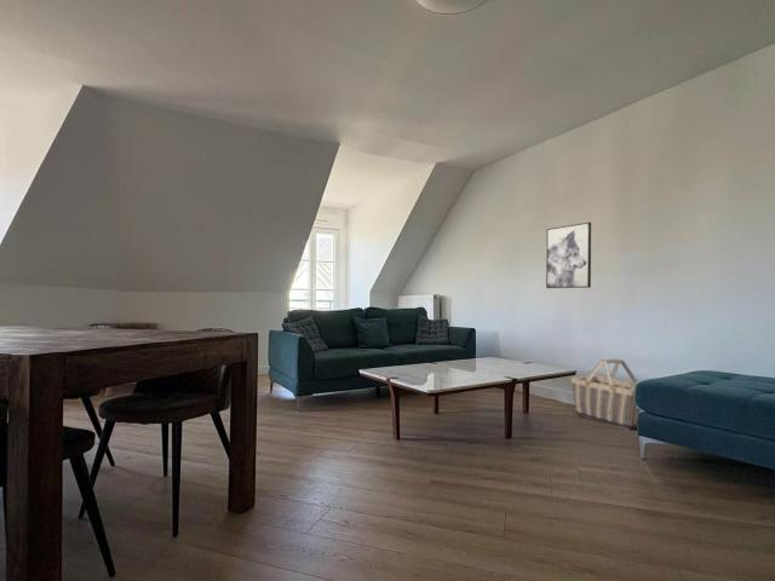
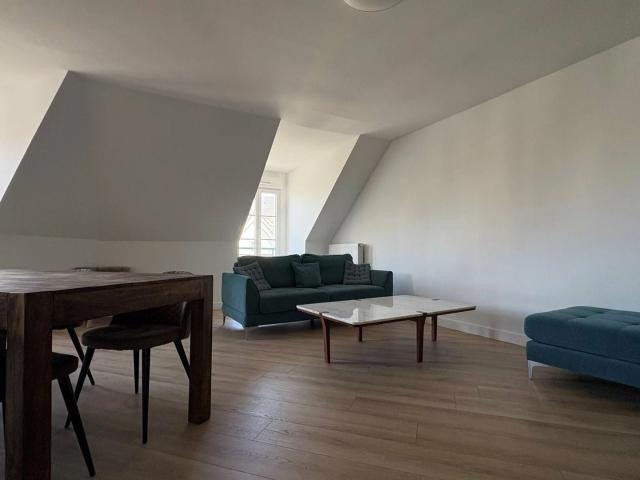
- wall art (567, 257)
- basket (612, 390)
